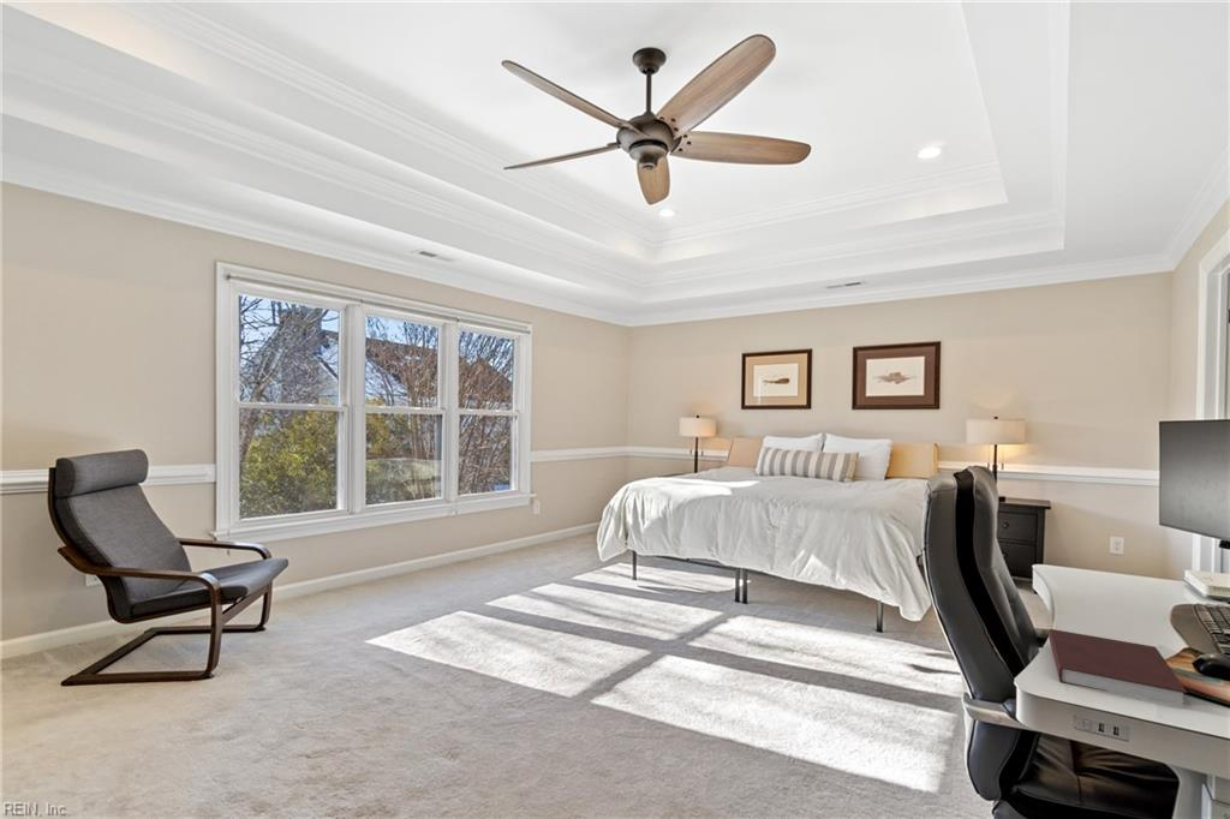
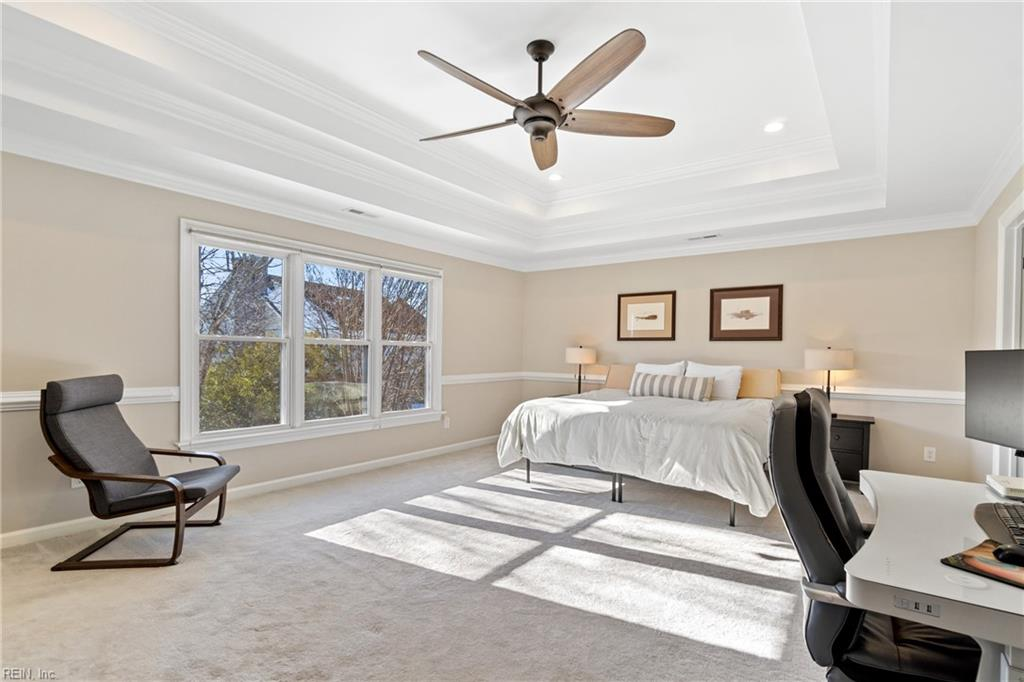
- notebook (1109, 663)
